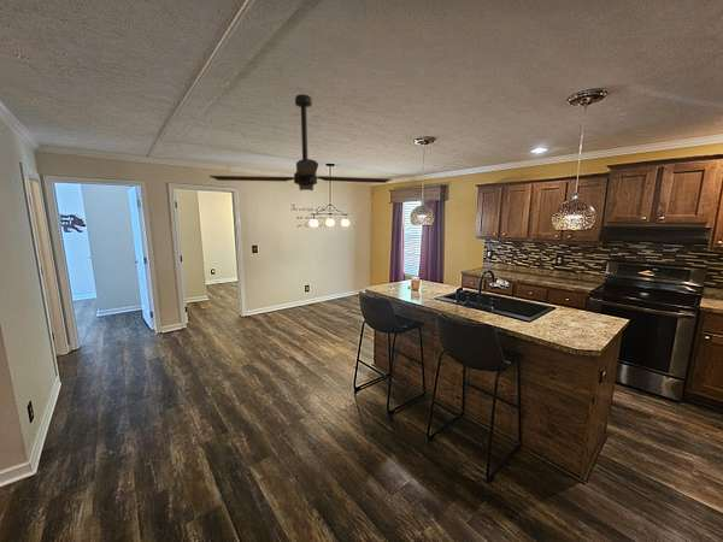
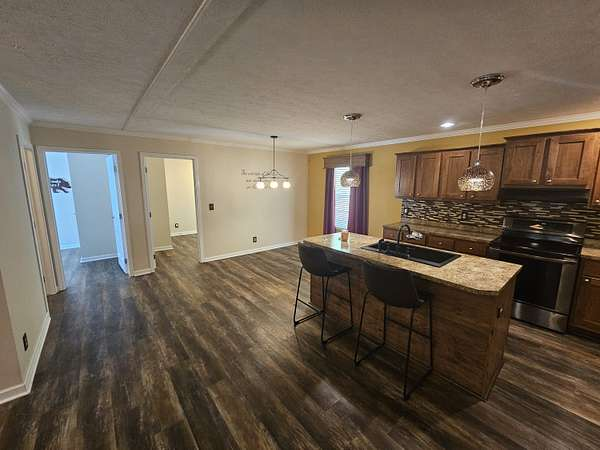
- ceiling fan (304, 142)
